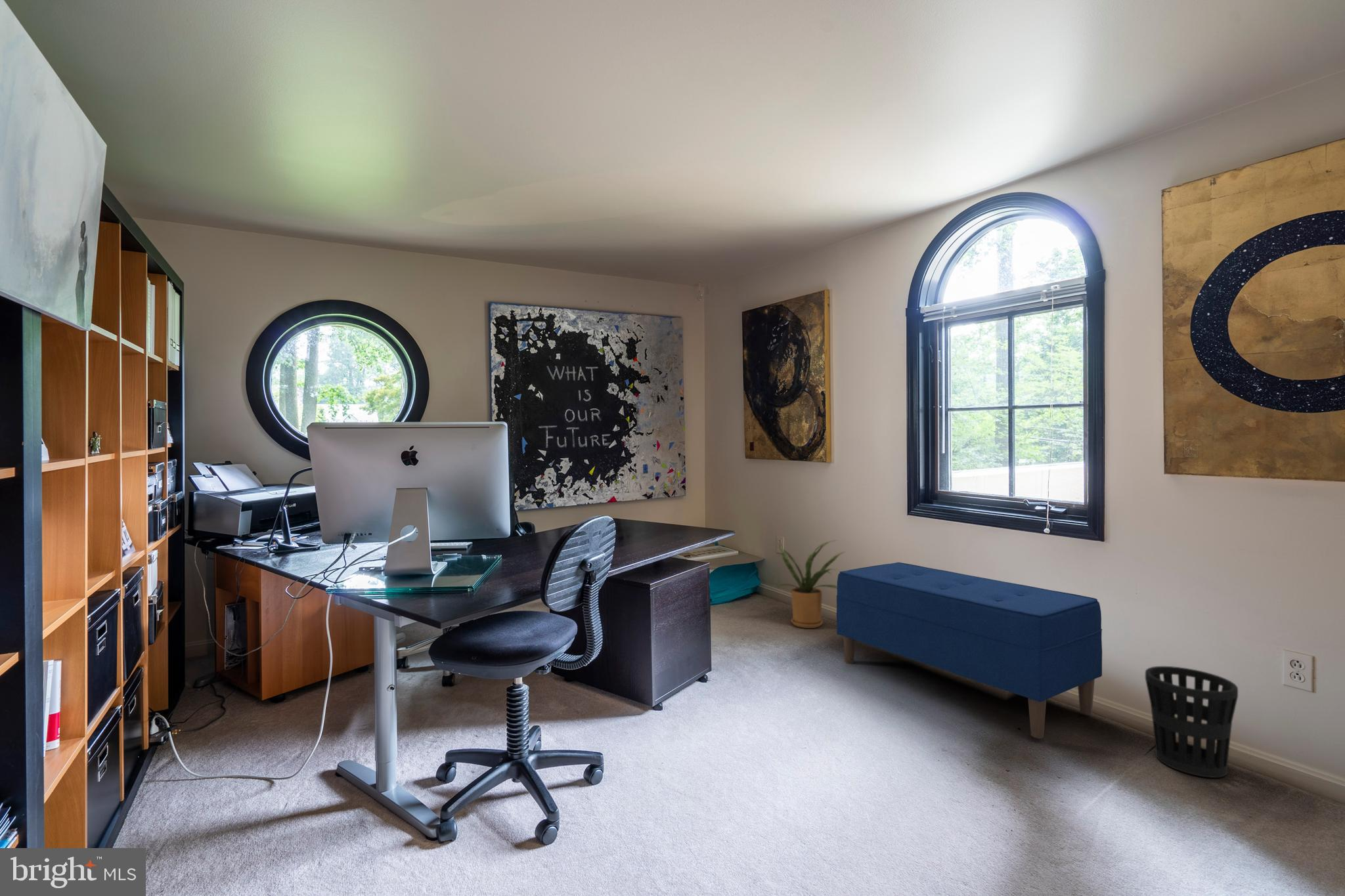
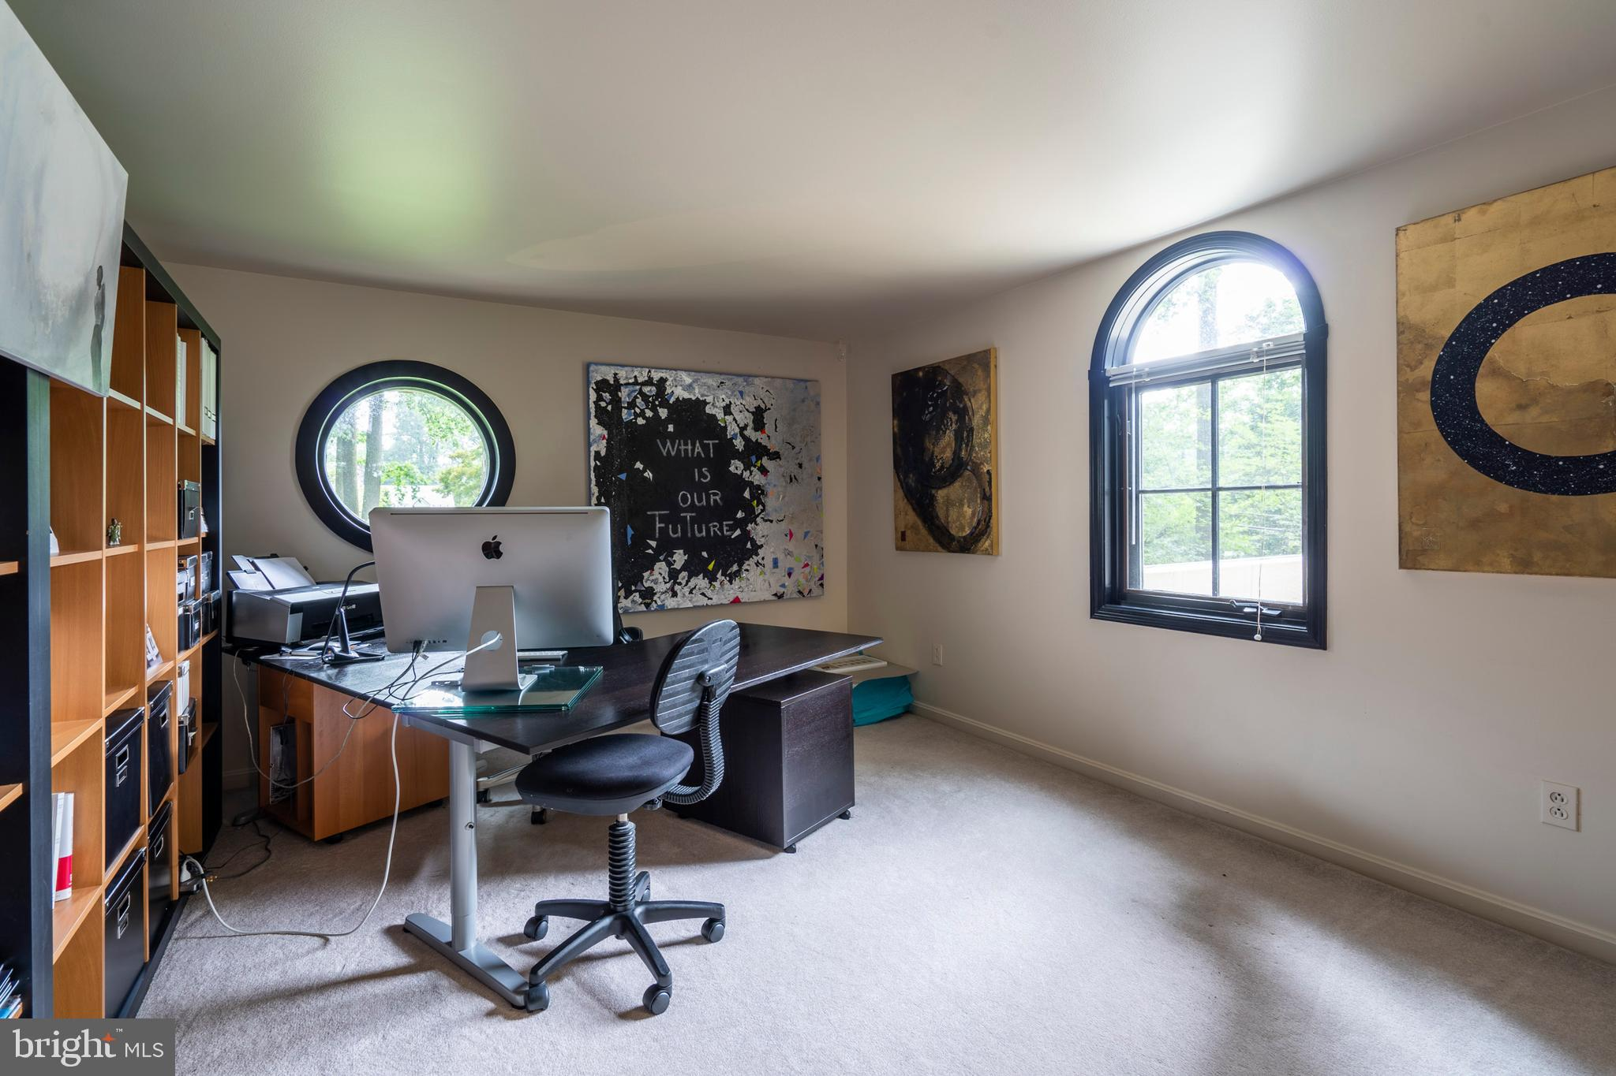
- wastebasket (1189, 721)
- bench (955, 635)
- house plant (808, 580)
